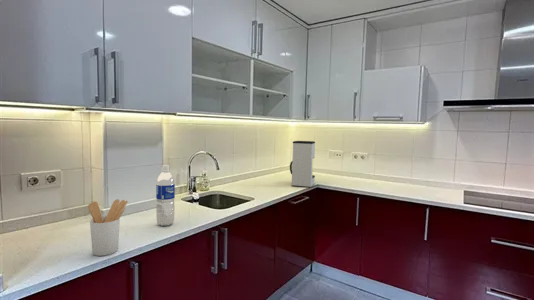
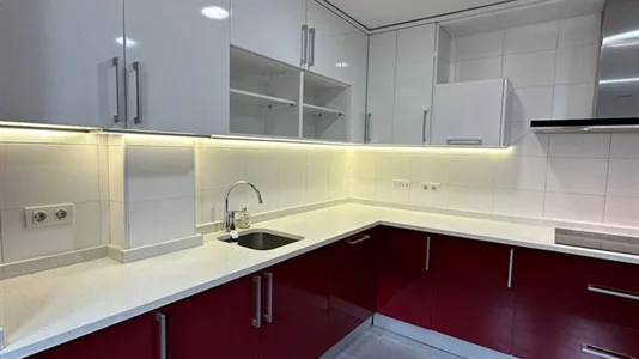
- water bottle (165, 194)
- coffee maker (302, 162)
- utensil holder (110, 225)
